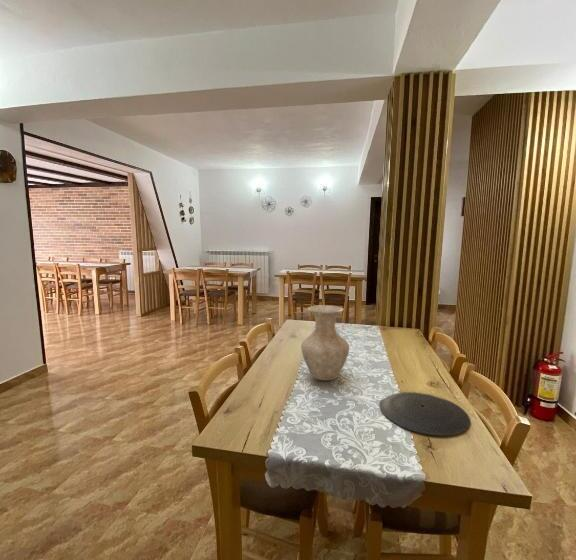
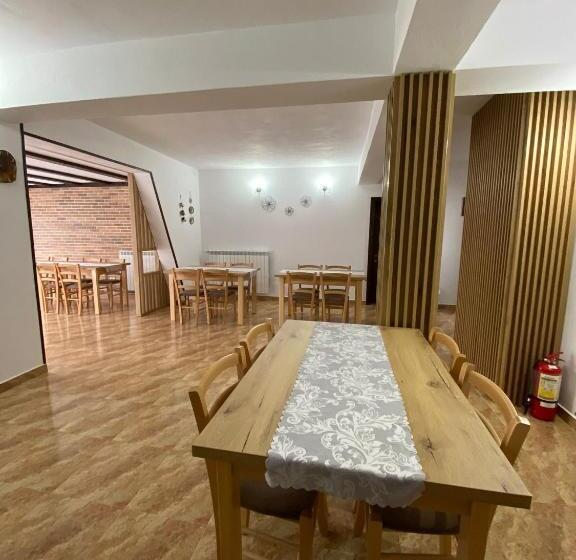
- plate (422, 408)
- vase (325, 342)
